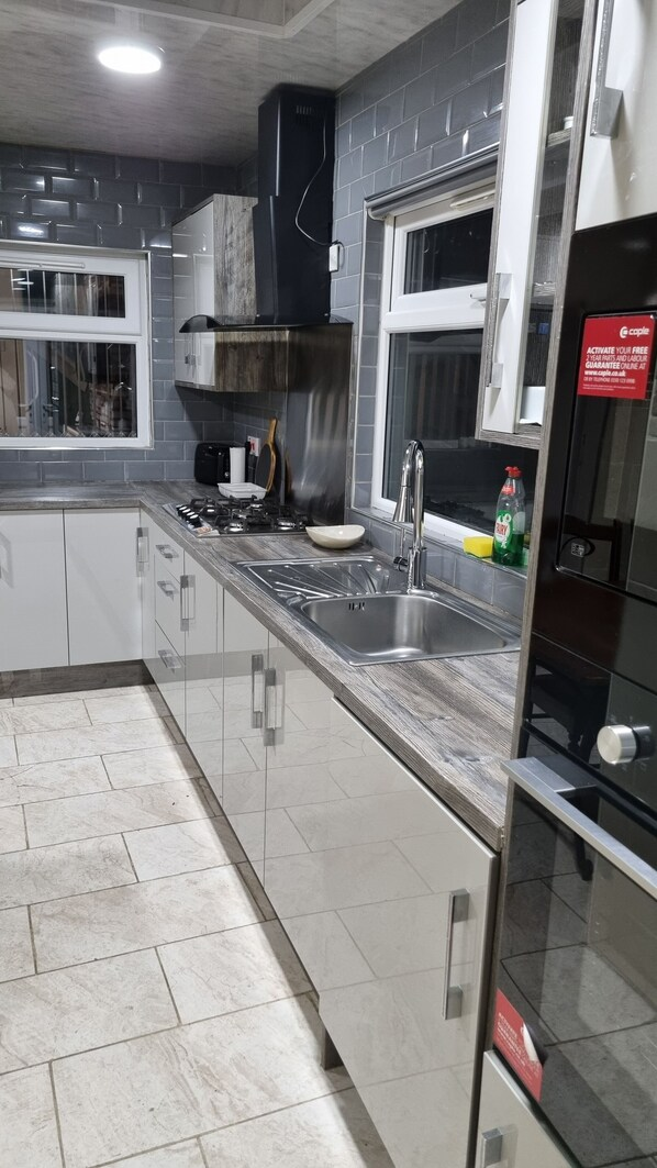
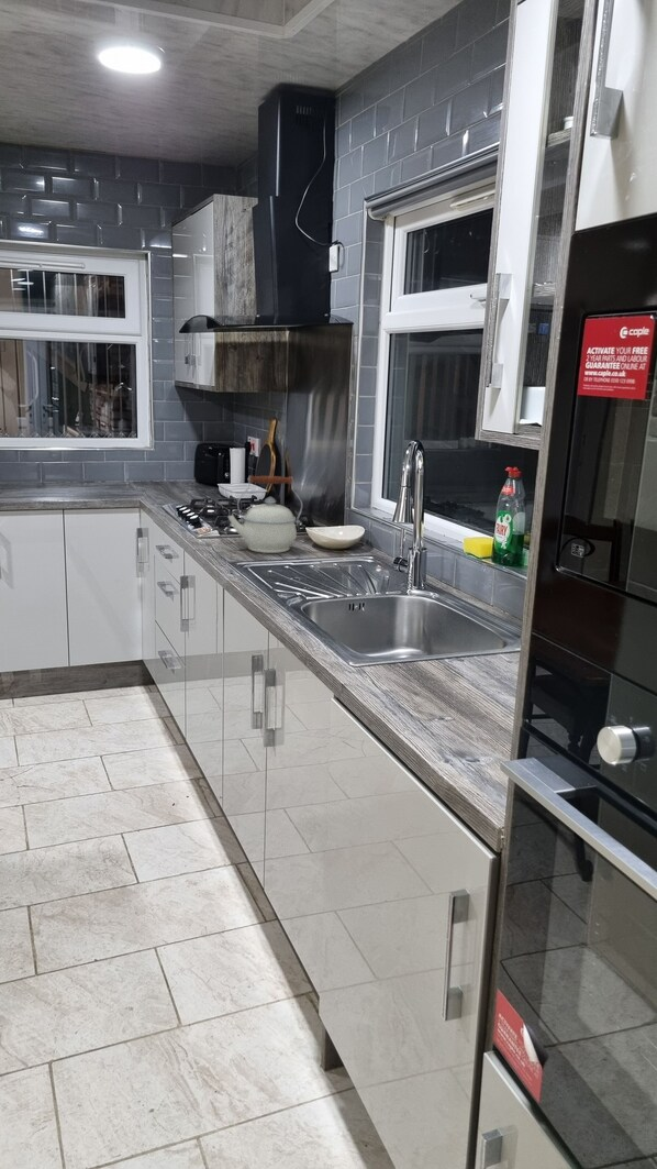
+ kettle (265, 512)
